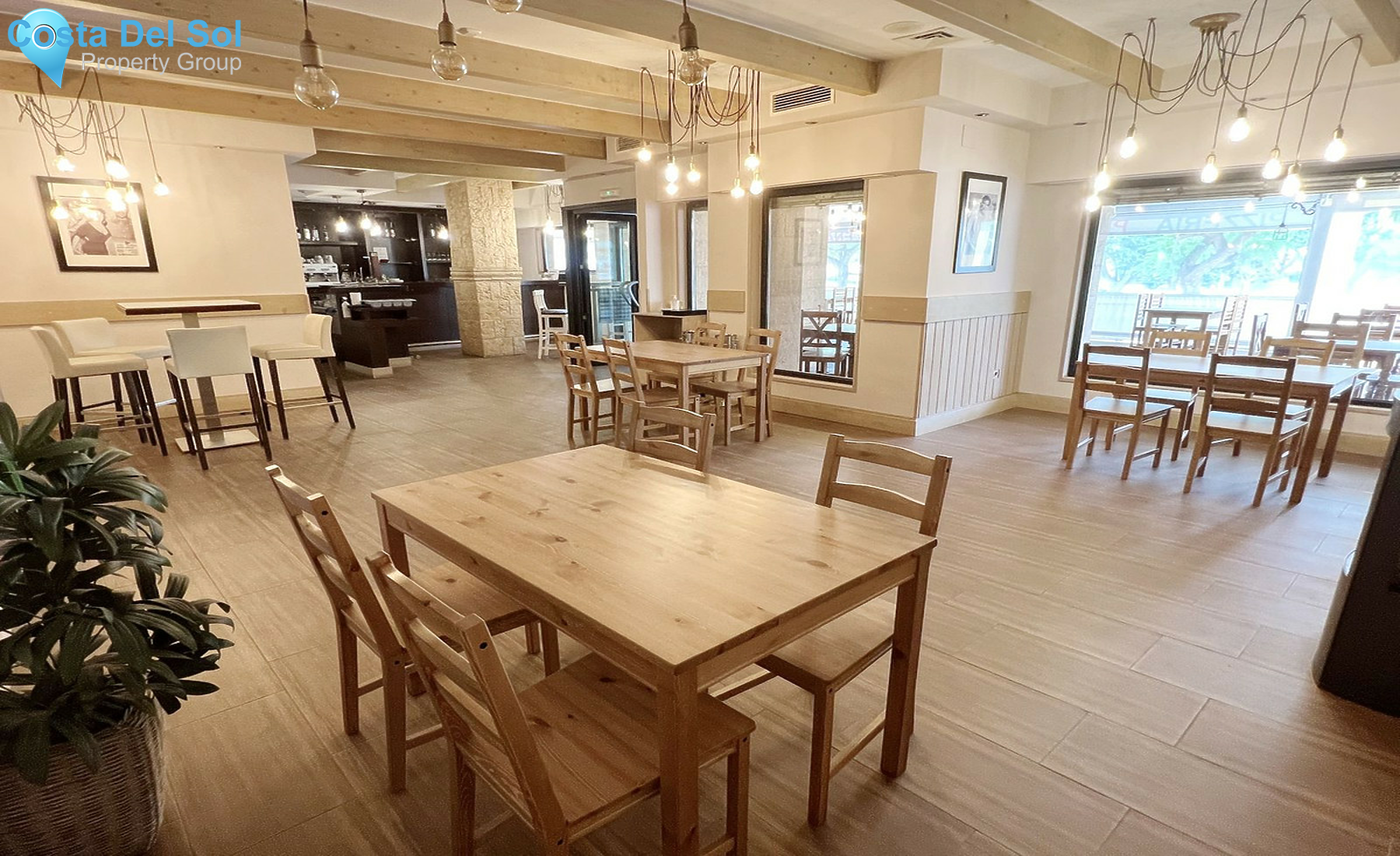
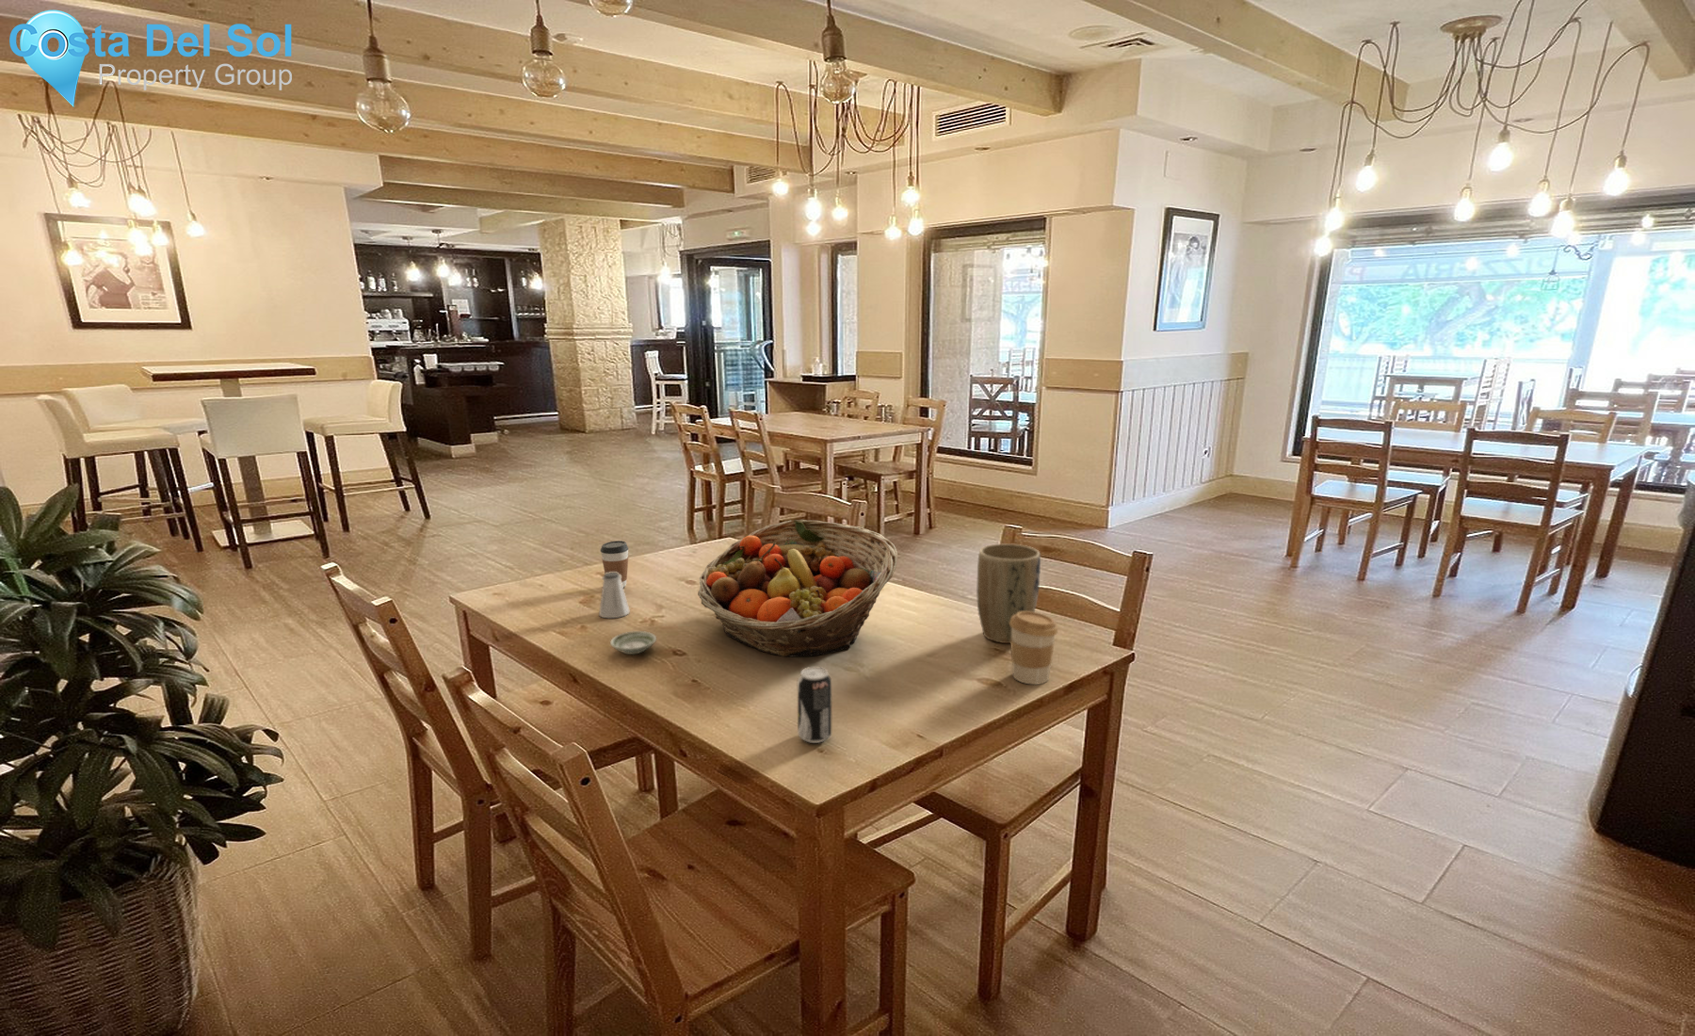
+ coffee cup (615, 564)
+ coffee cup (1032, 646)
+ plant pot (1006, 593)
+ saltshaker (613, 593)
+ saucer (633, 644)
+ fruit basket (795, 583)
+ beverage can (815, 704)
